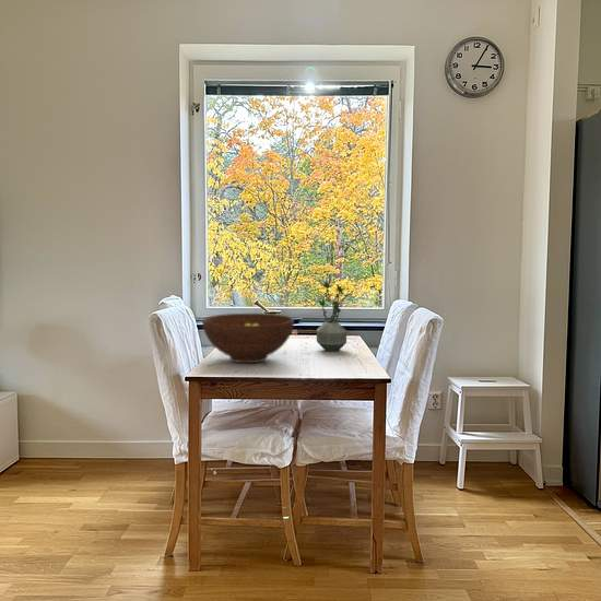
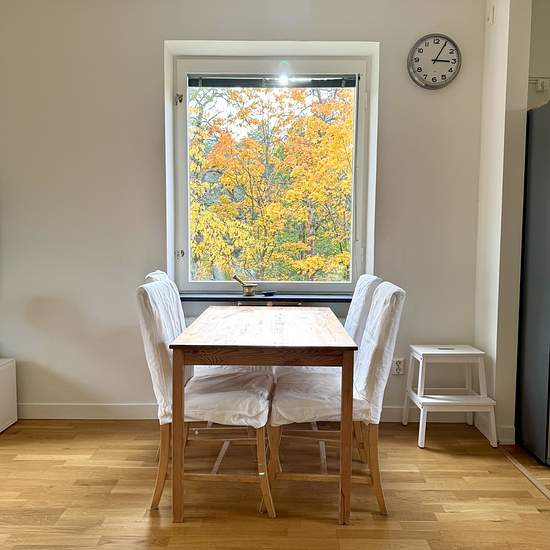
- potted plant (331, 316)
- fruit bowl (248, 339)
